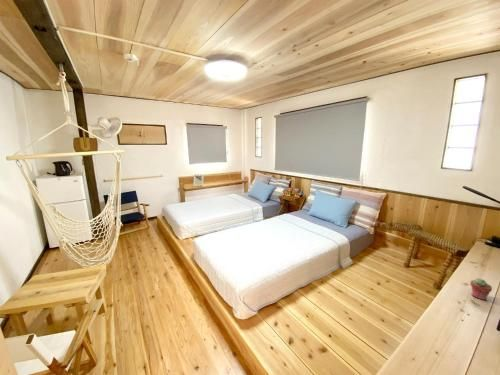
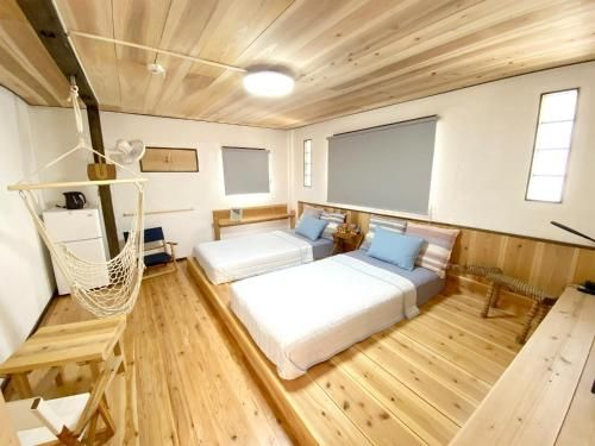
- potted succulent (480, 287)
